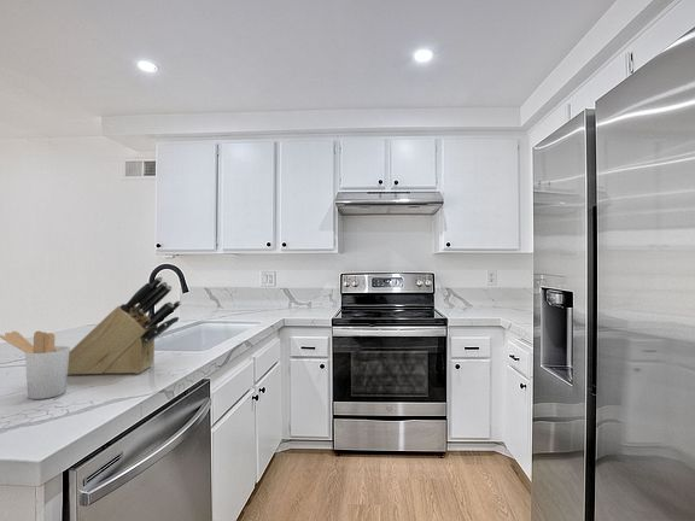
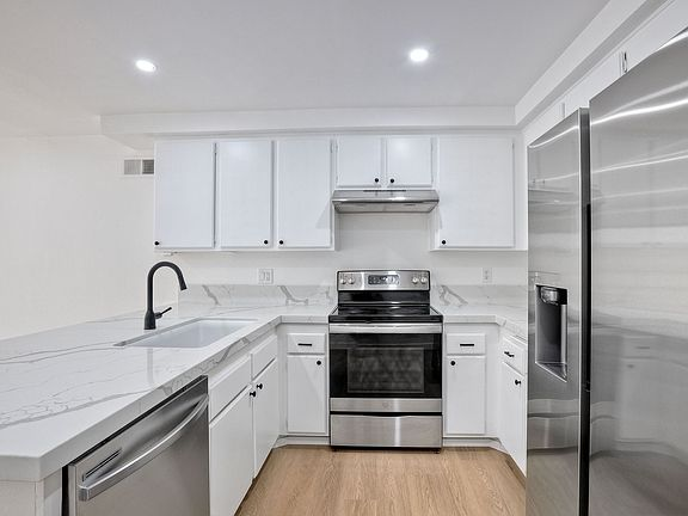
- knife block (121, 323)
- utensil holder (35, 362)
